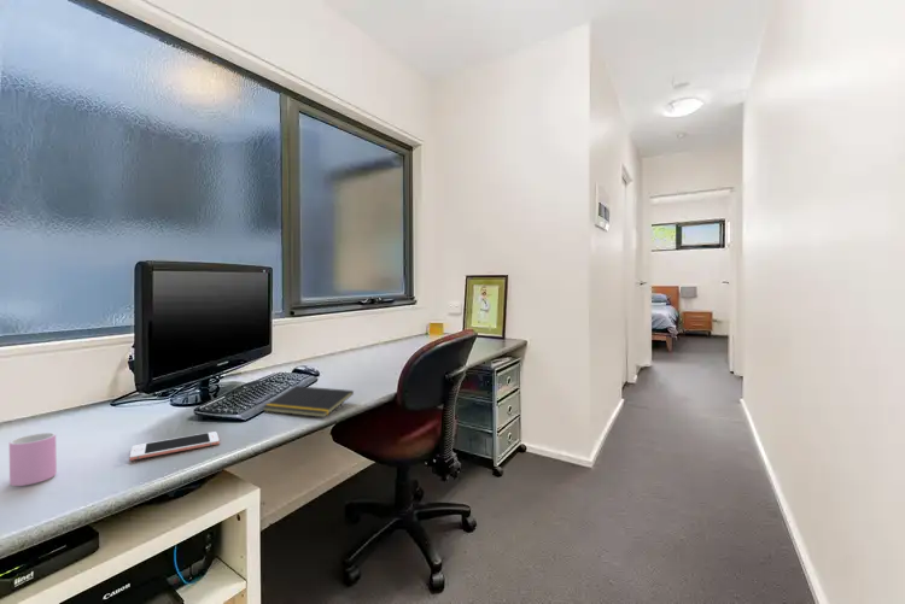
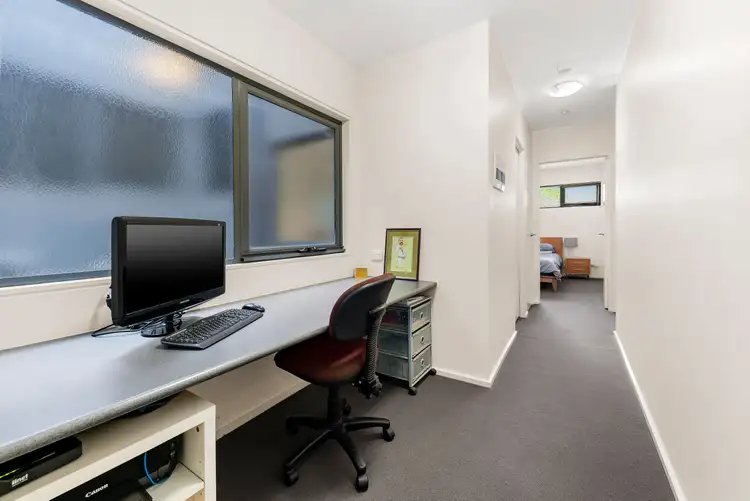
- cell phone (176, 444)
- cup (30, 457)
- notepad (309, 400)
